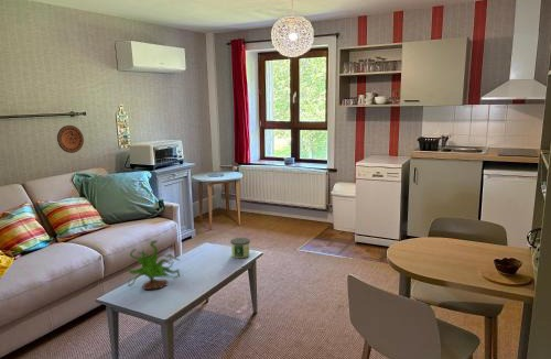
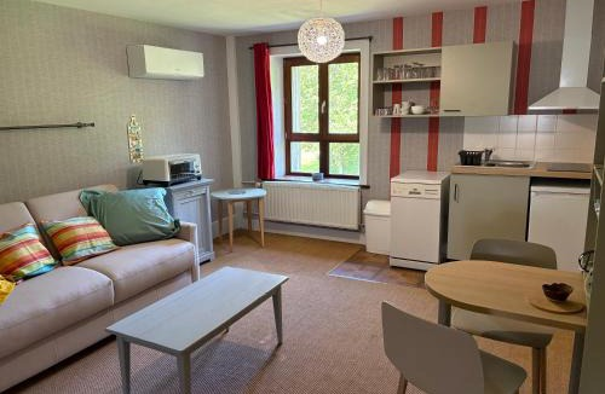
- decorative plate (69, 139)
- candle (240, 248)
- plant (156, 265)
